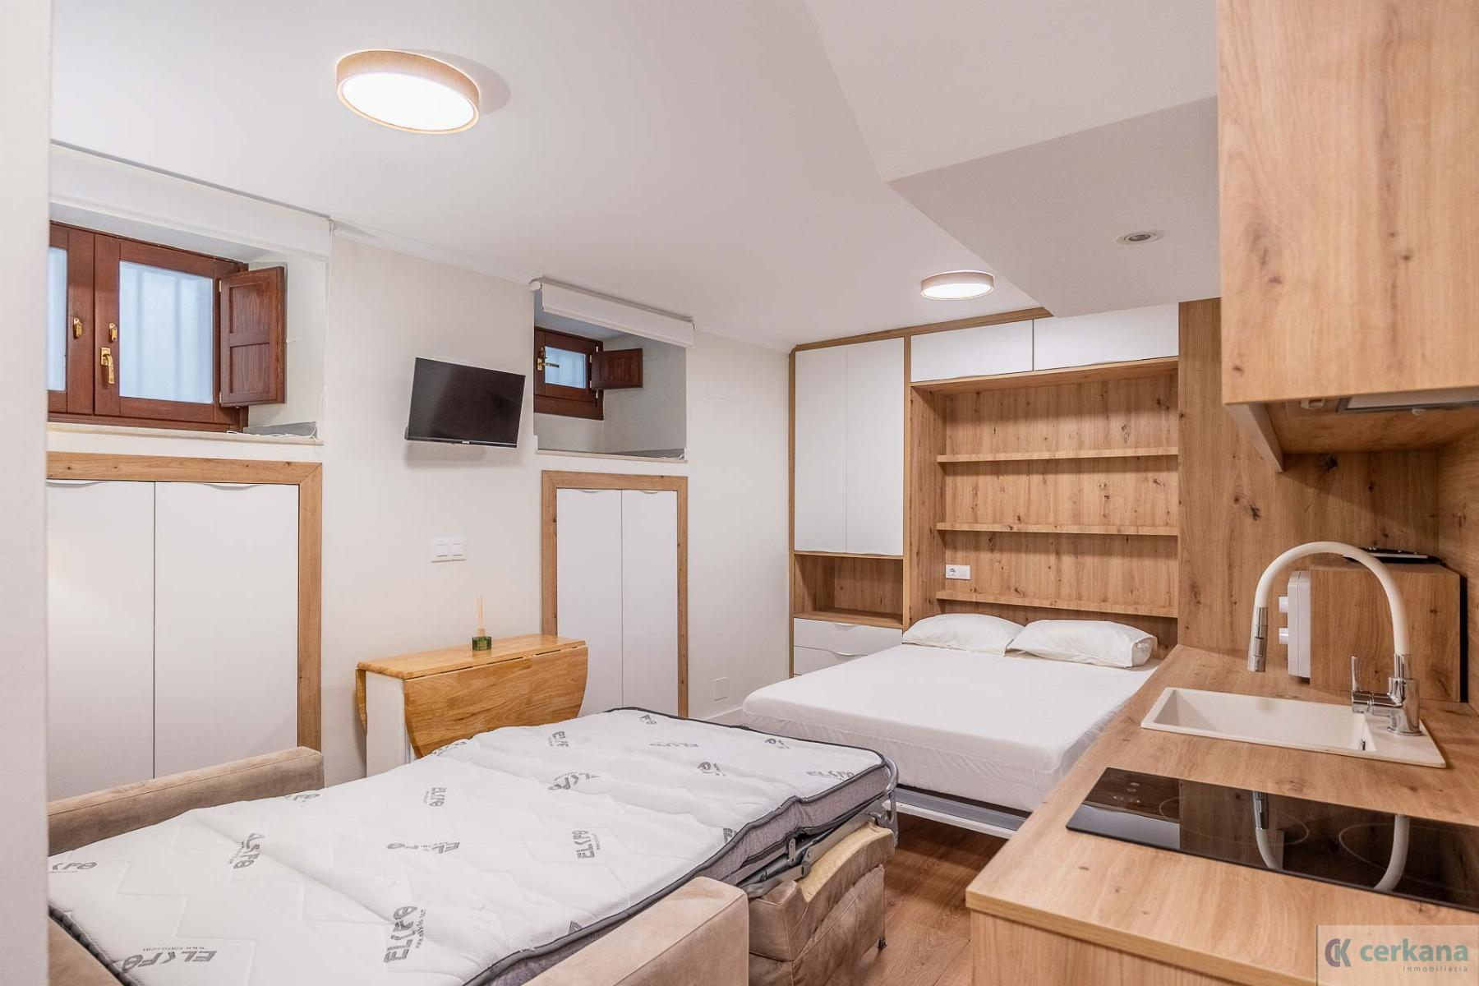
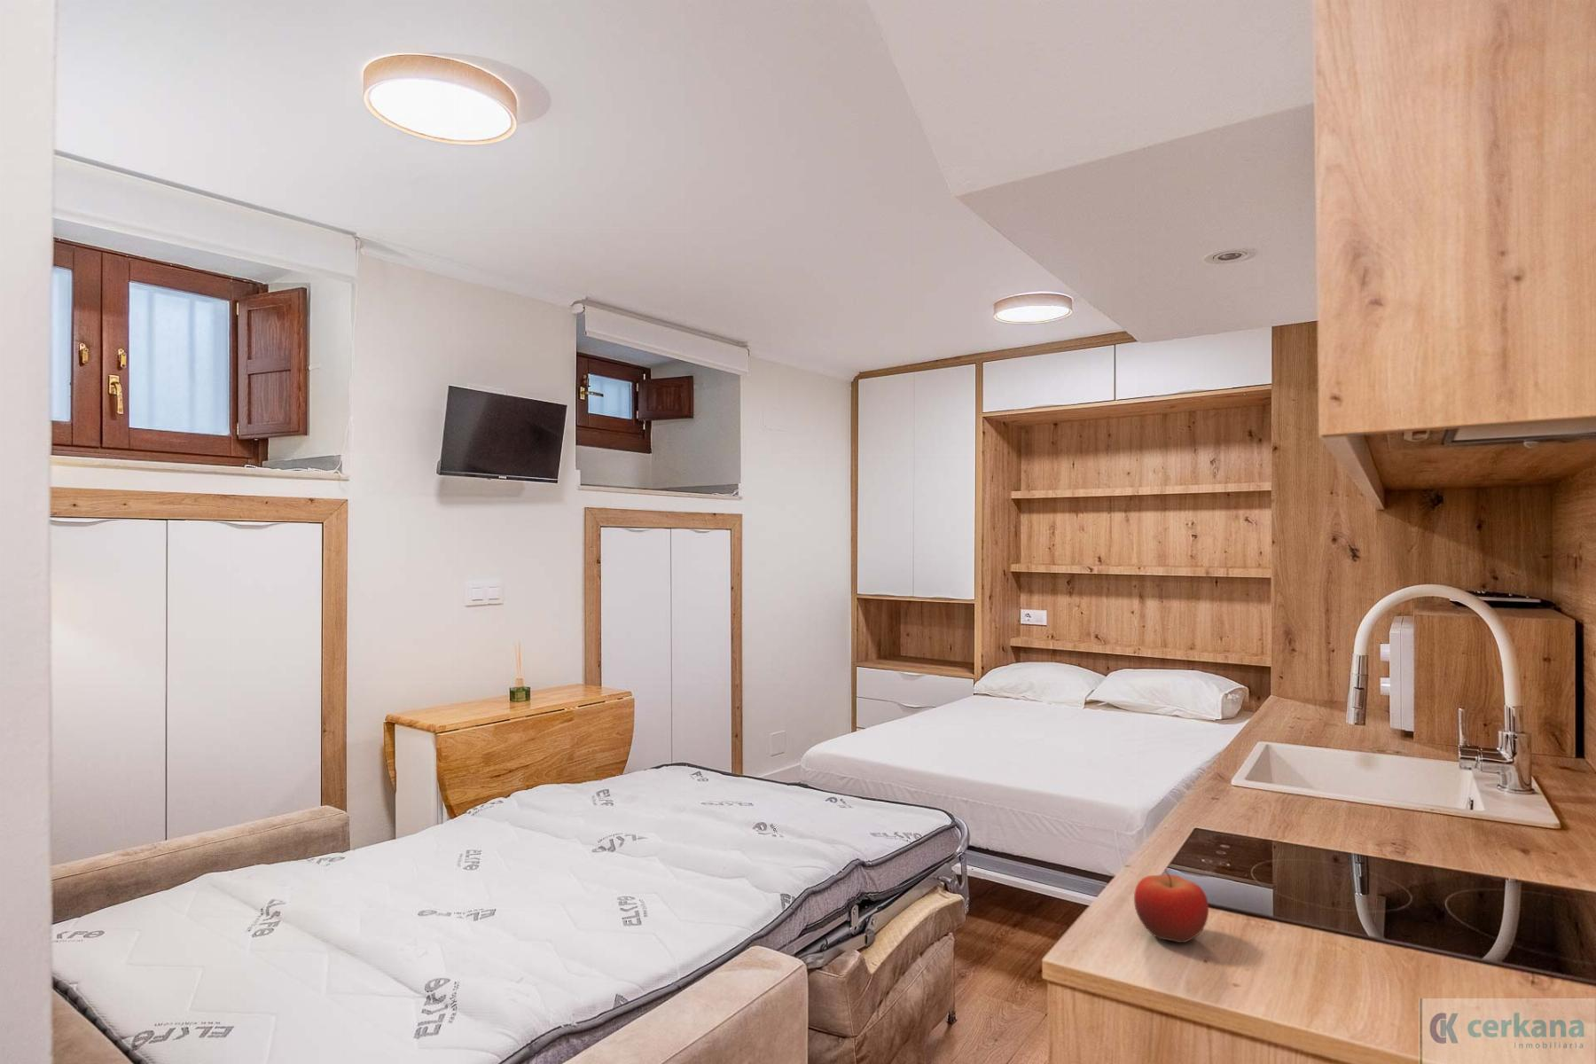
+ fruit (1171, 901)
